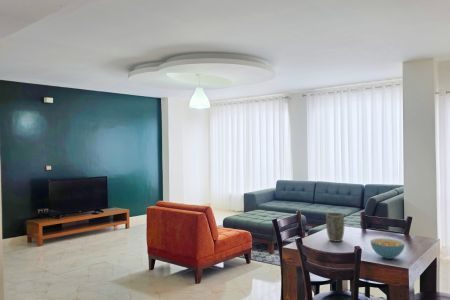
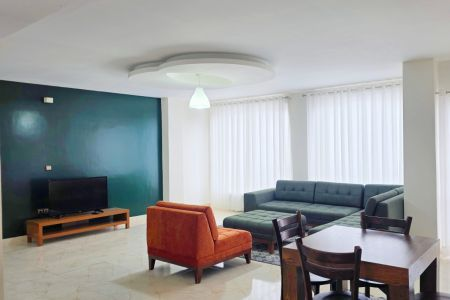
- plant pot (335, 227)
- cereal bowl (387, 249)
